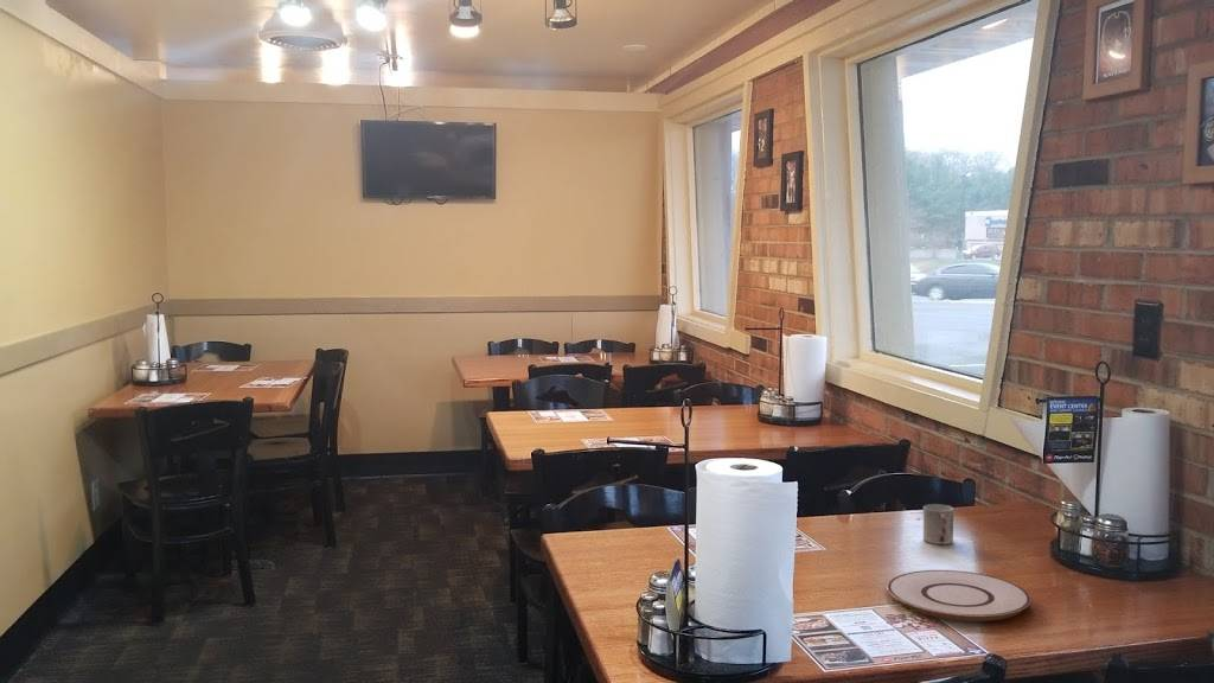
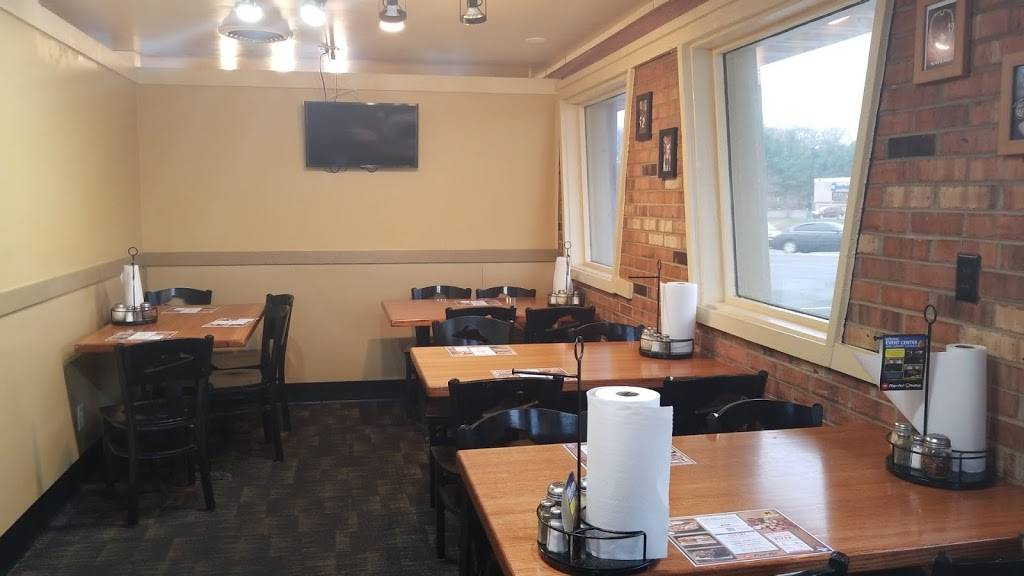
- plate (957, 594)
- cup (939, 525)
